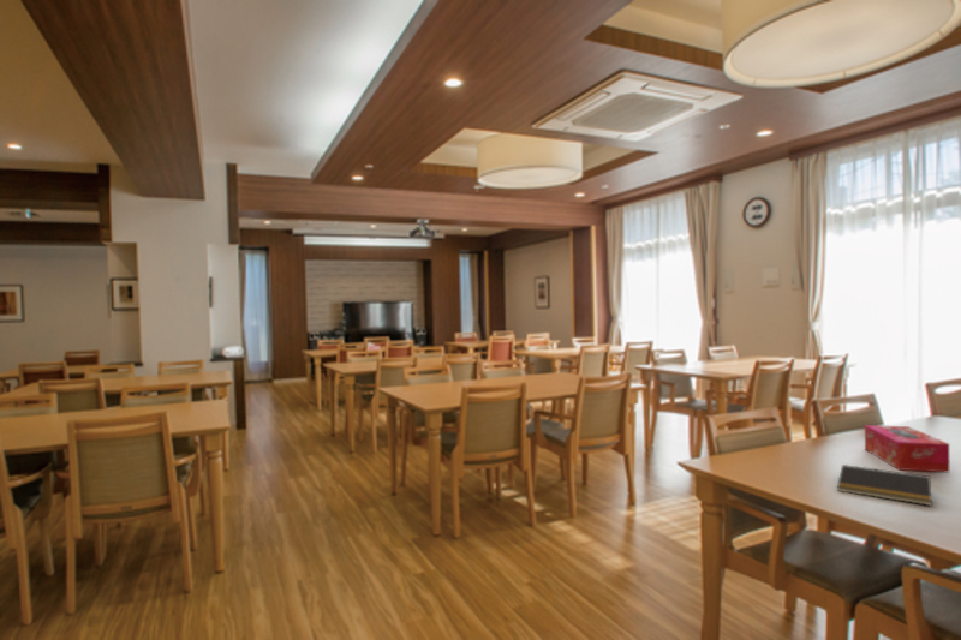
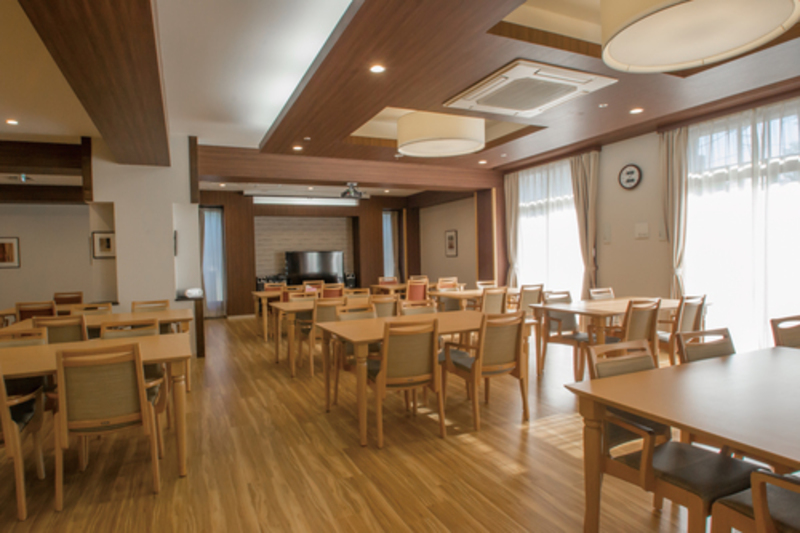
- tissue box (903, 447)
- notepad (883, 483)
